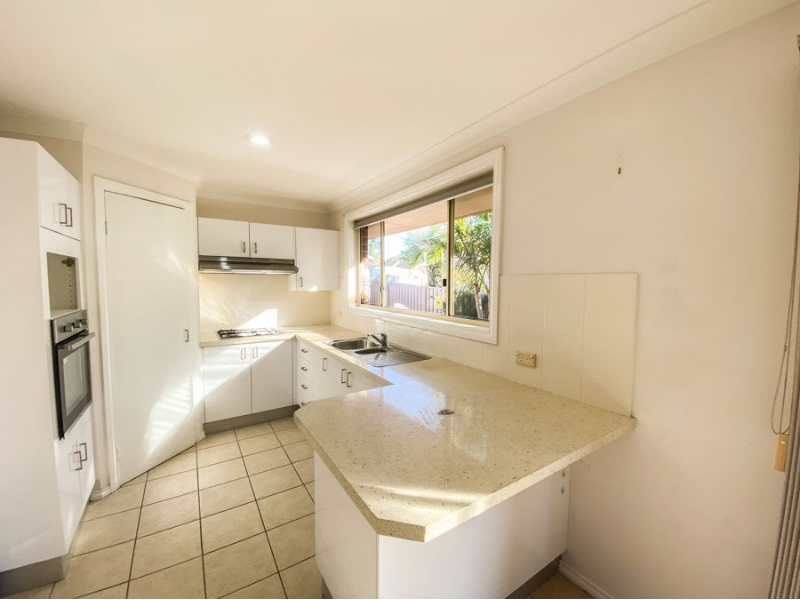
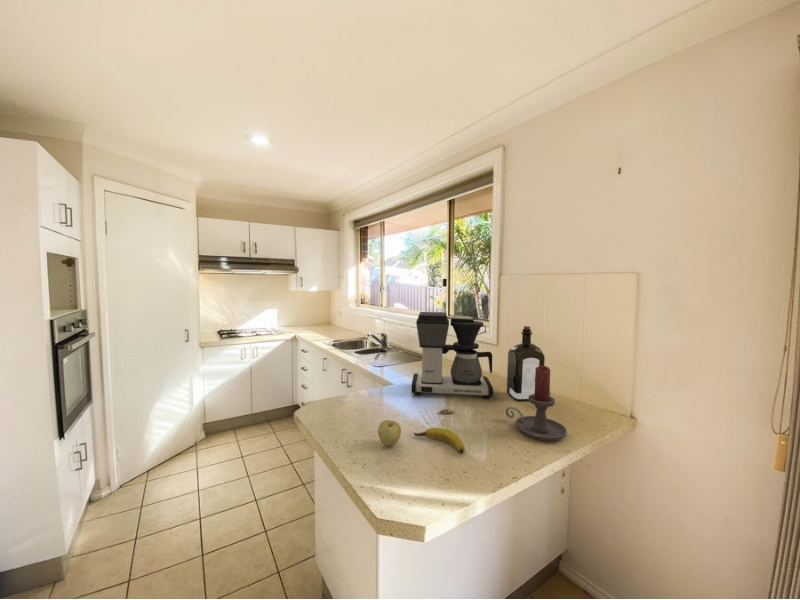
+ apple (389, 433)
+ liquor (525, 361)
+ coffee maker (454, 350)
+ candle holder (534, 397)
+ banana (441, 437)
